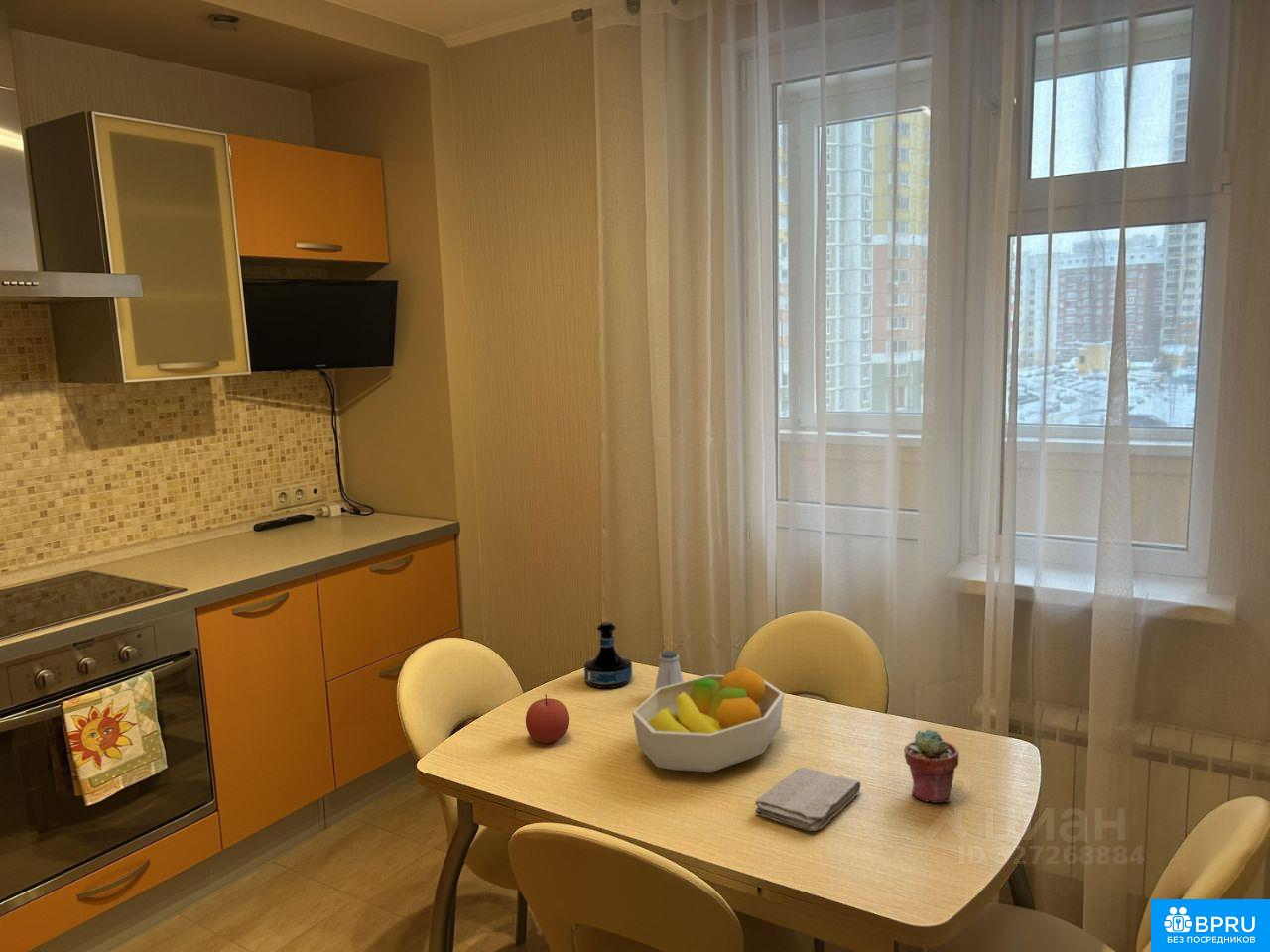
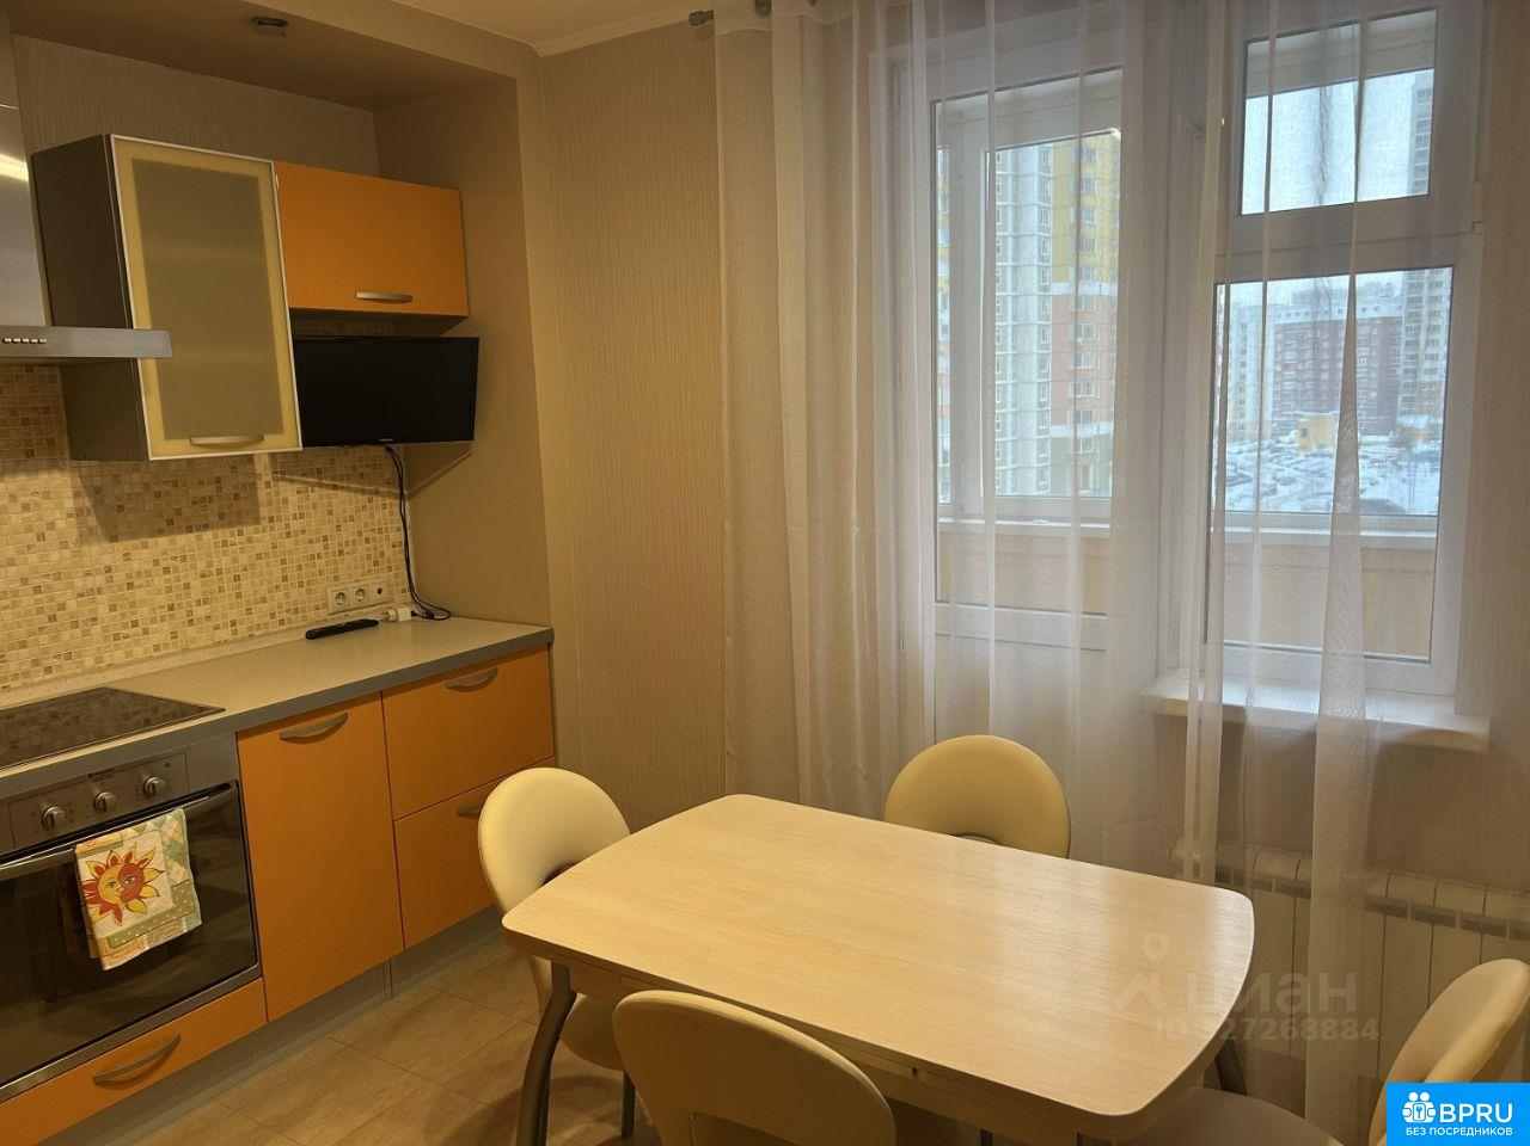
- fruit bowl (709, 715)
- apple (547, 715)
- saltshaker (669, 674)
- tequila bottle (607, 652)
- washcloth (808, 795)
- potted succulent (931, 763)
